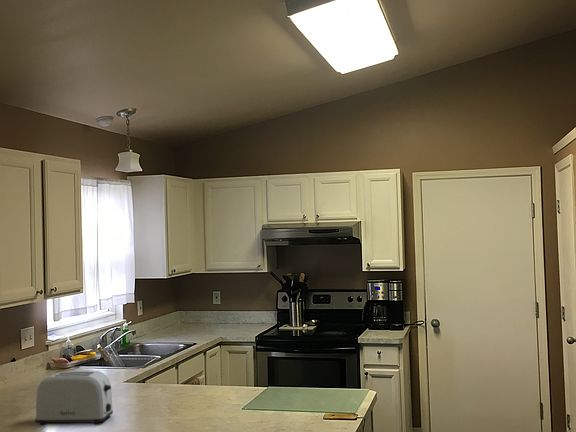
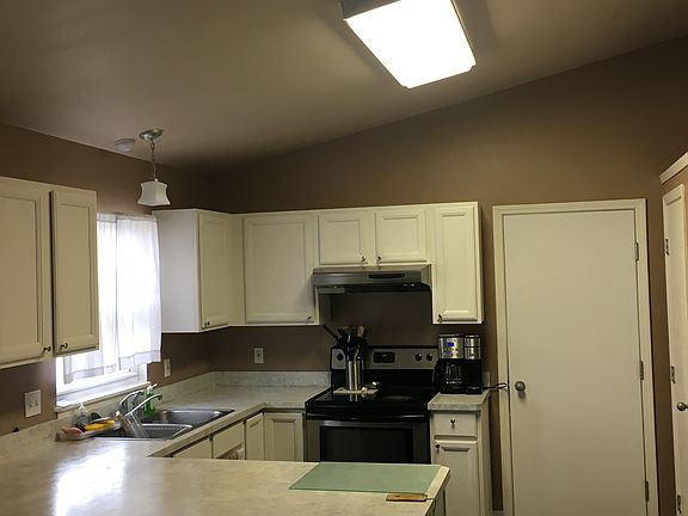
- toaster (76, 396)
